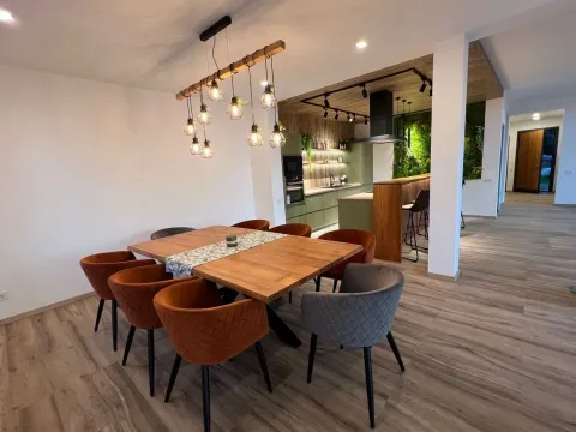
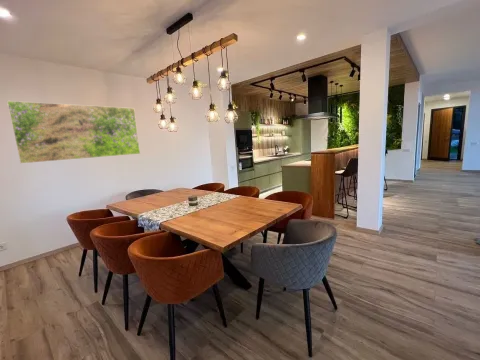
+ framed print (85, 132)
